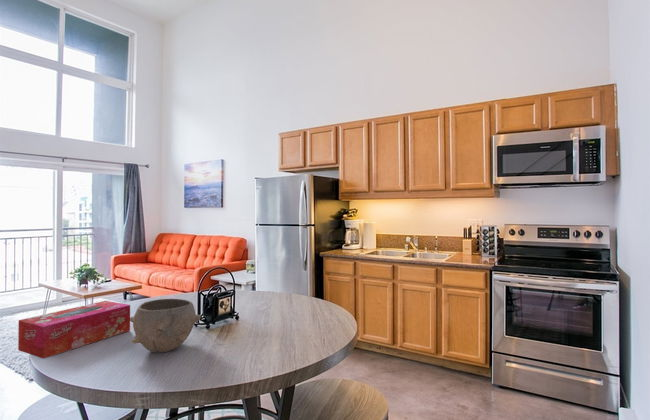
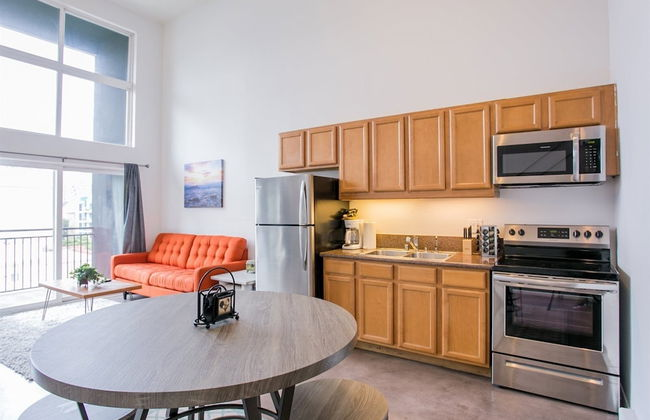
- bowl (165, 325)
- tissue box (78, 325)
